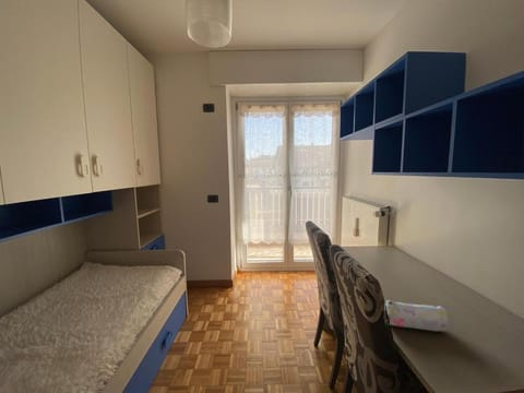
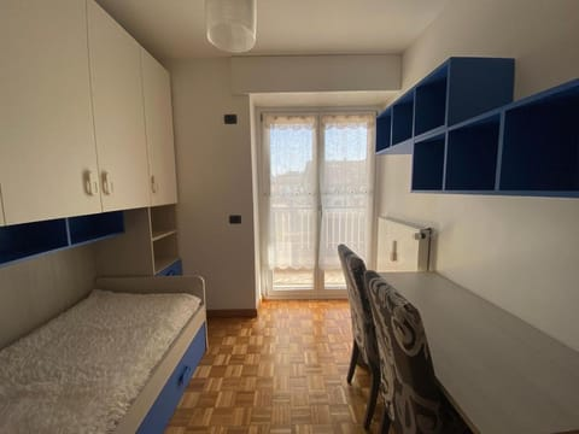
- pencil case (414, 314)
